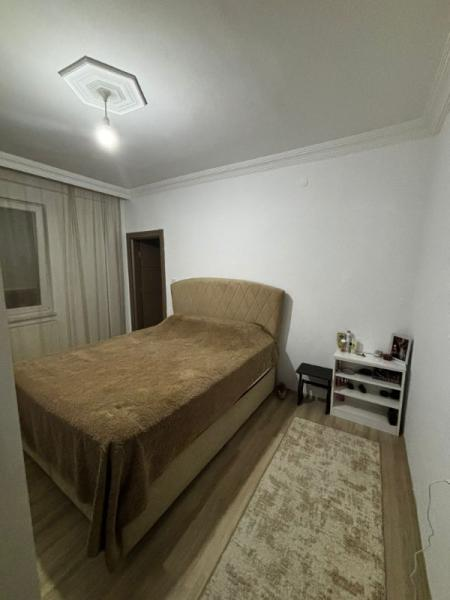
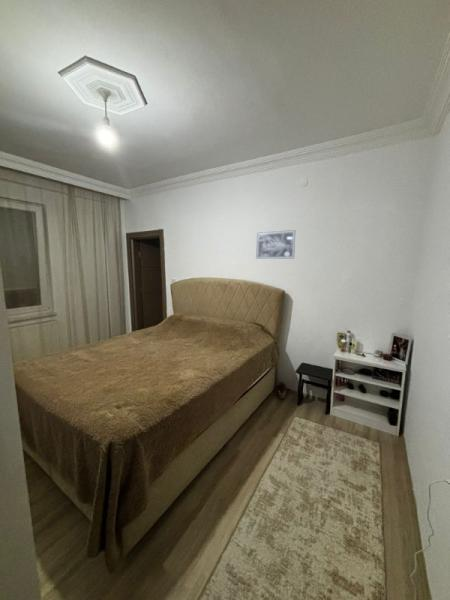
+ wall art (275, 245)
